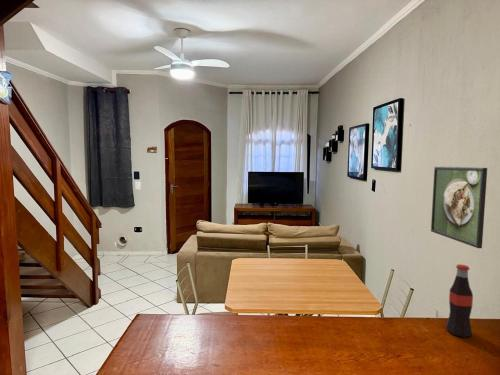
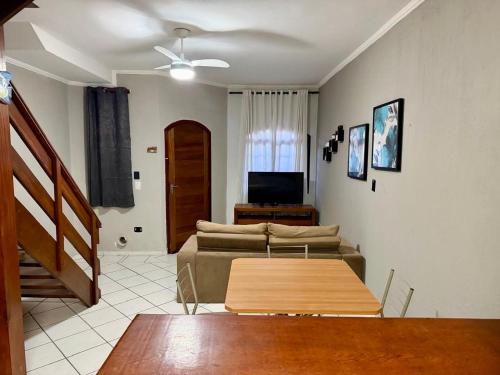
- bottle (460, 298)
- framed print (455, 203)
